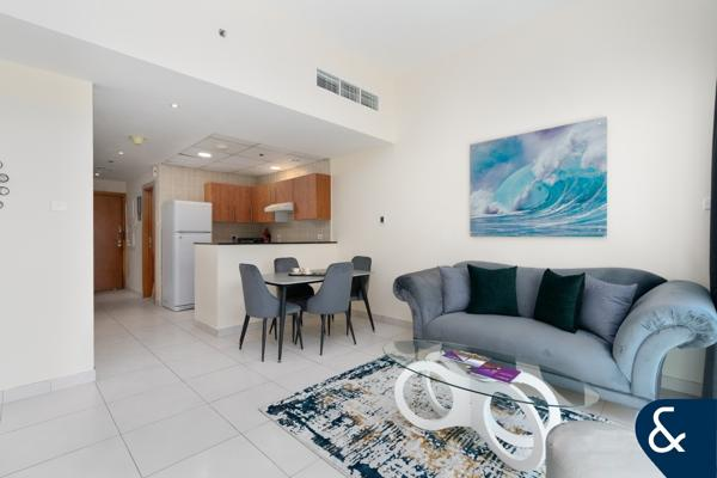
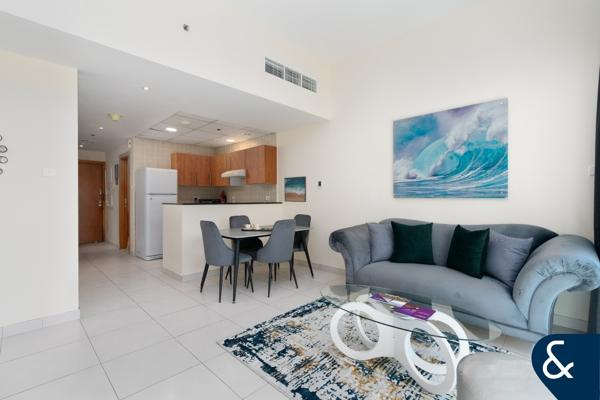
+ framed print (294, 189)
